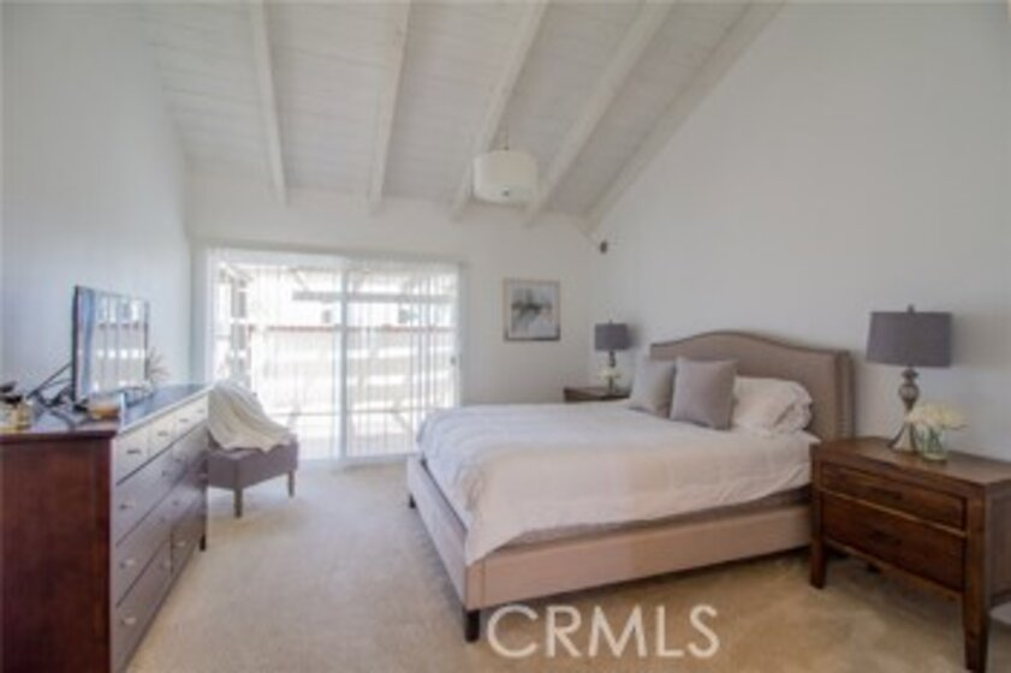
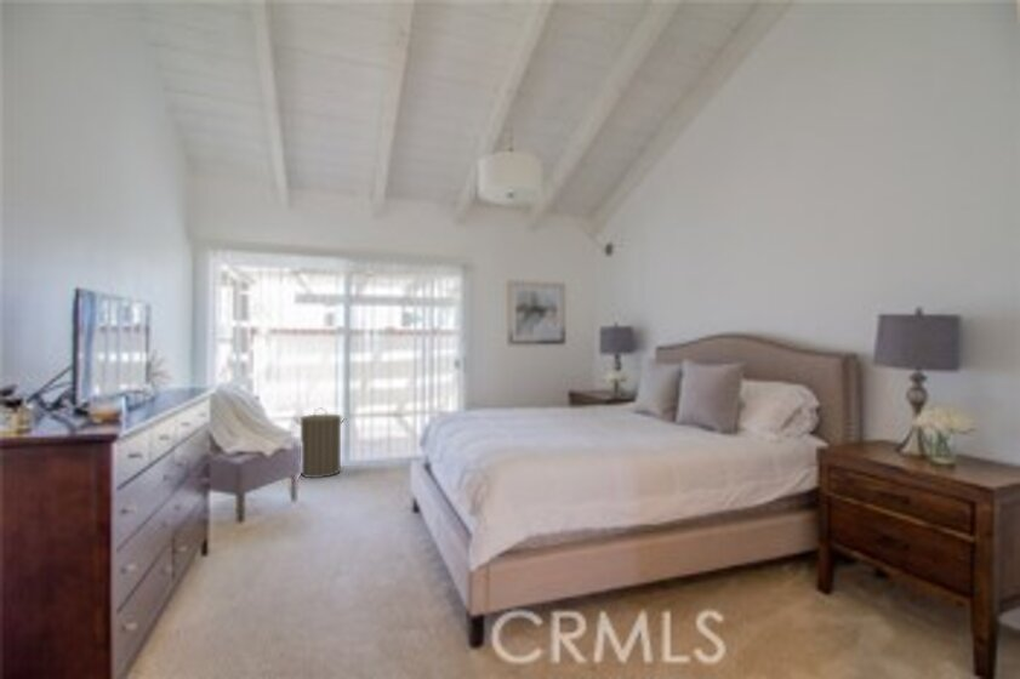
+ laundry hamper (320, 440)
